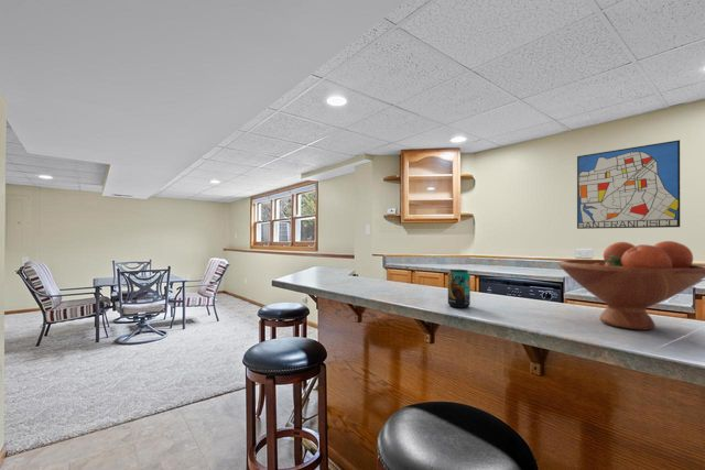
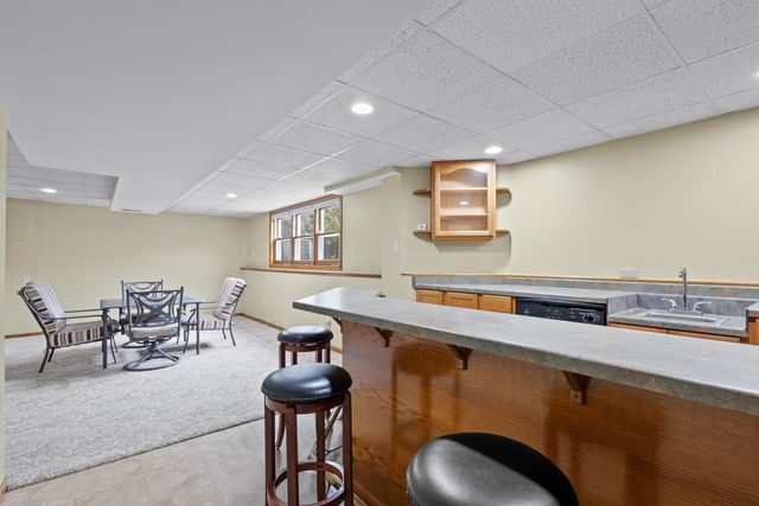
- beverage can (458, 287)
- fruit bowl (626, 282)
- wall art (623, 188)
